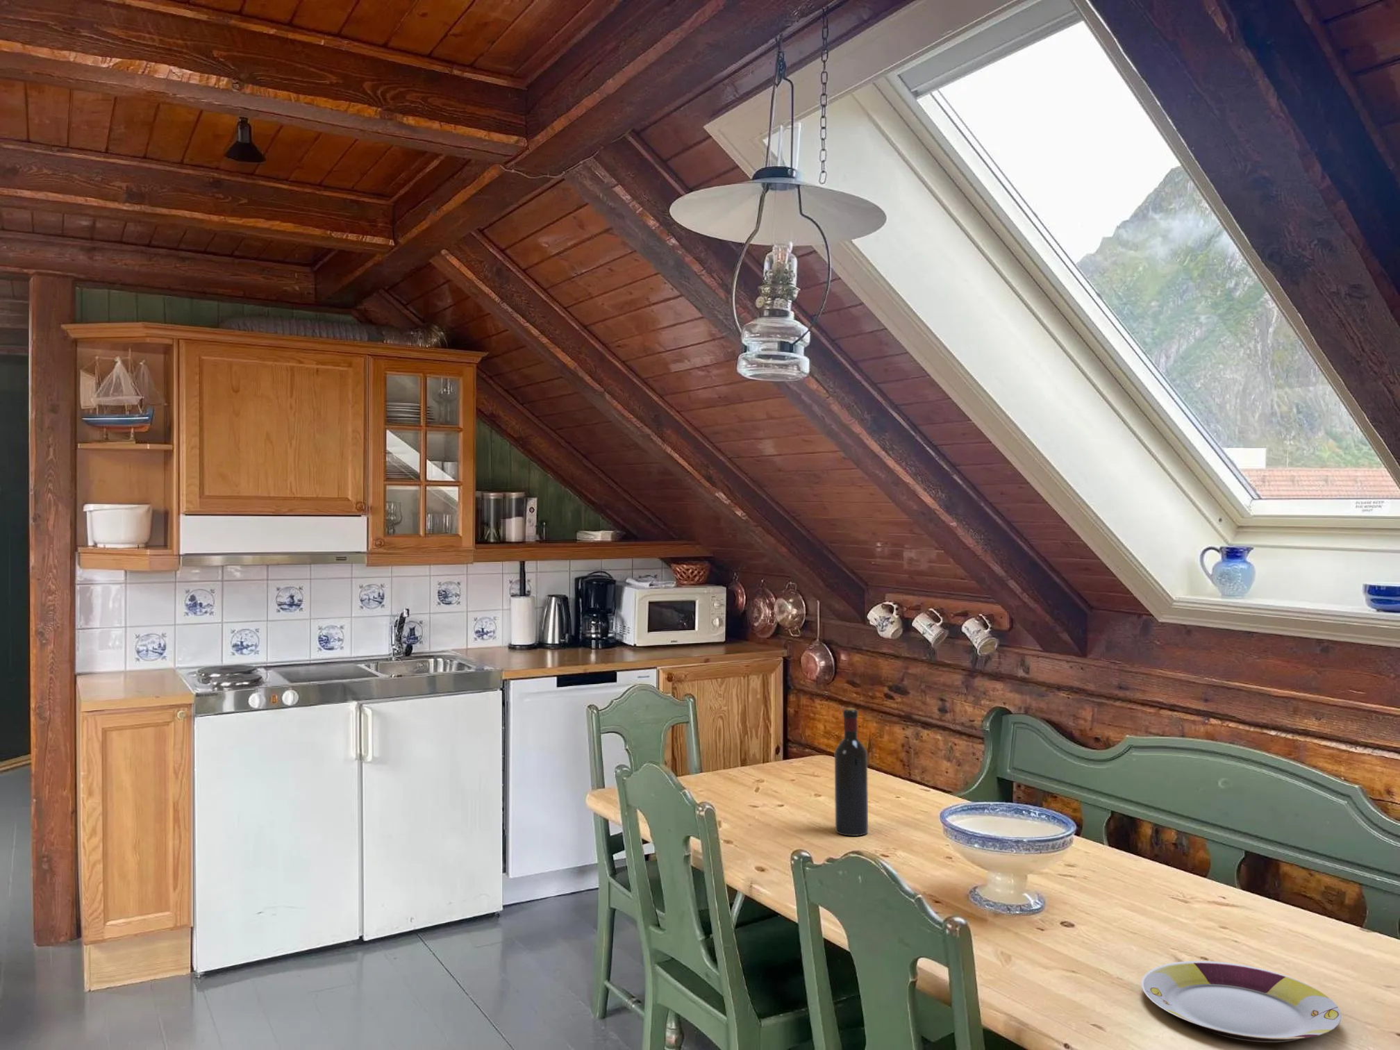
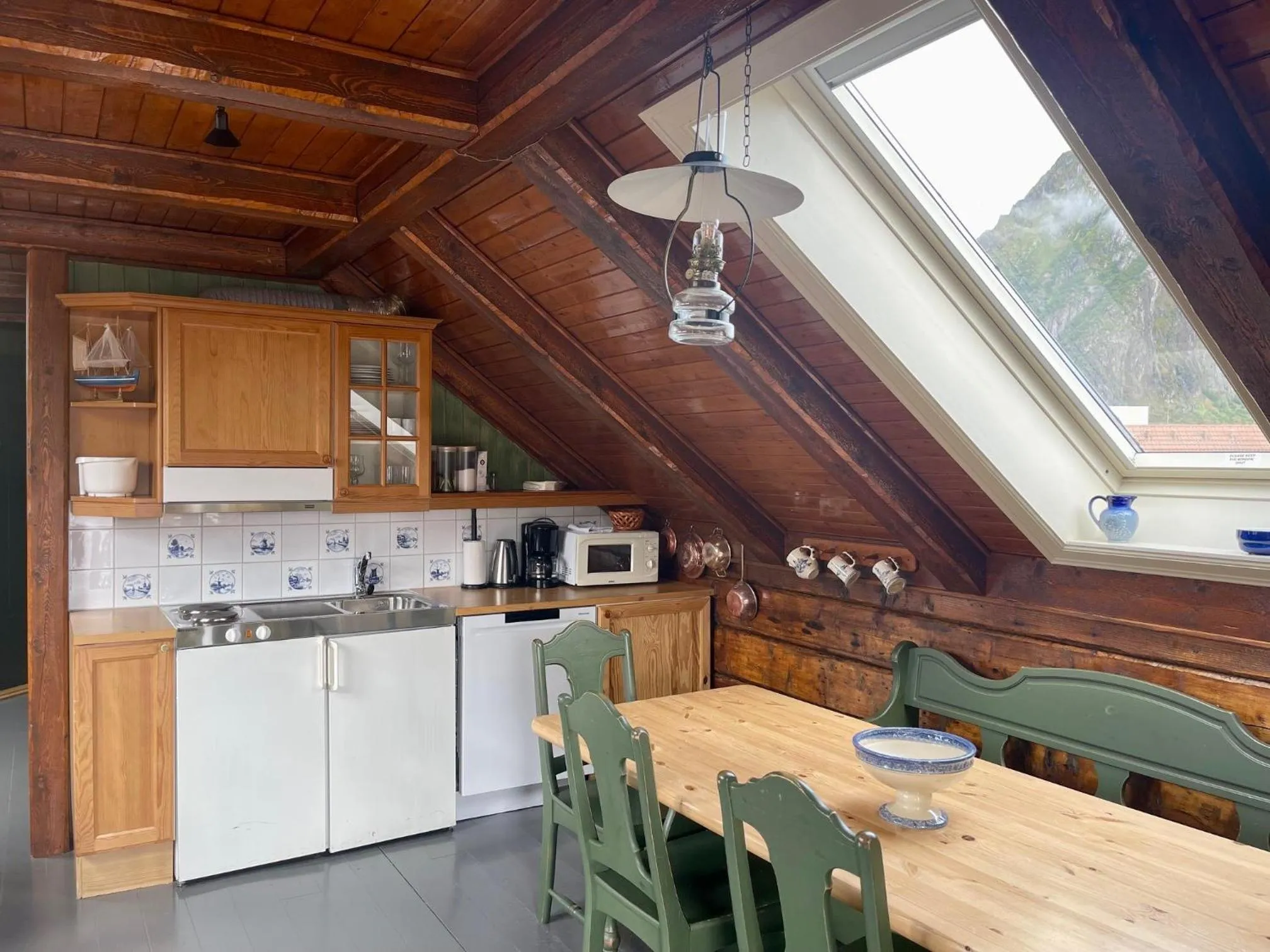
- plate (1238, 1004)
- wine bottle (851, 770)
